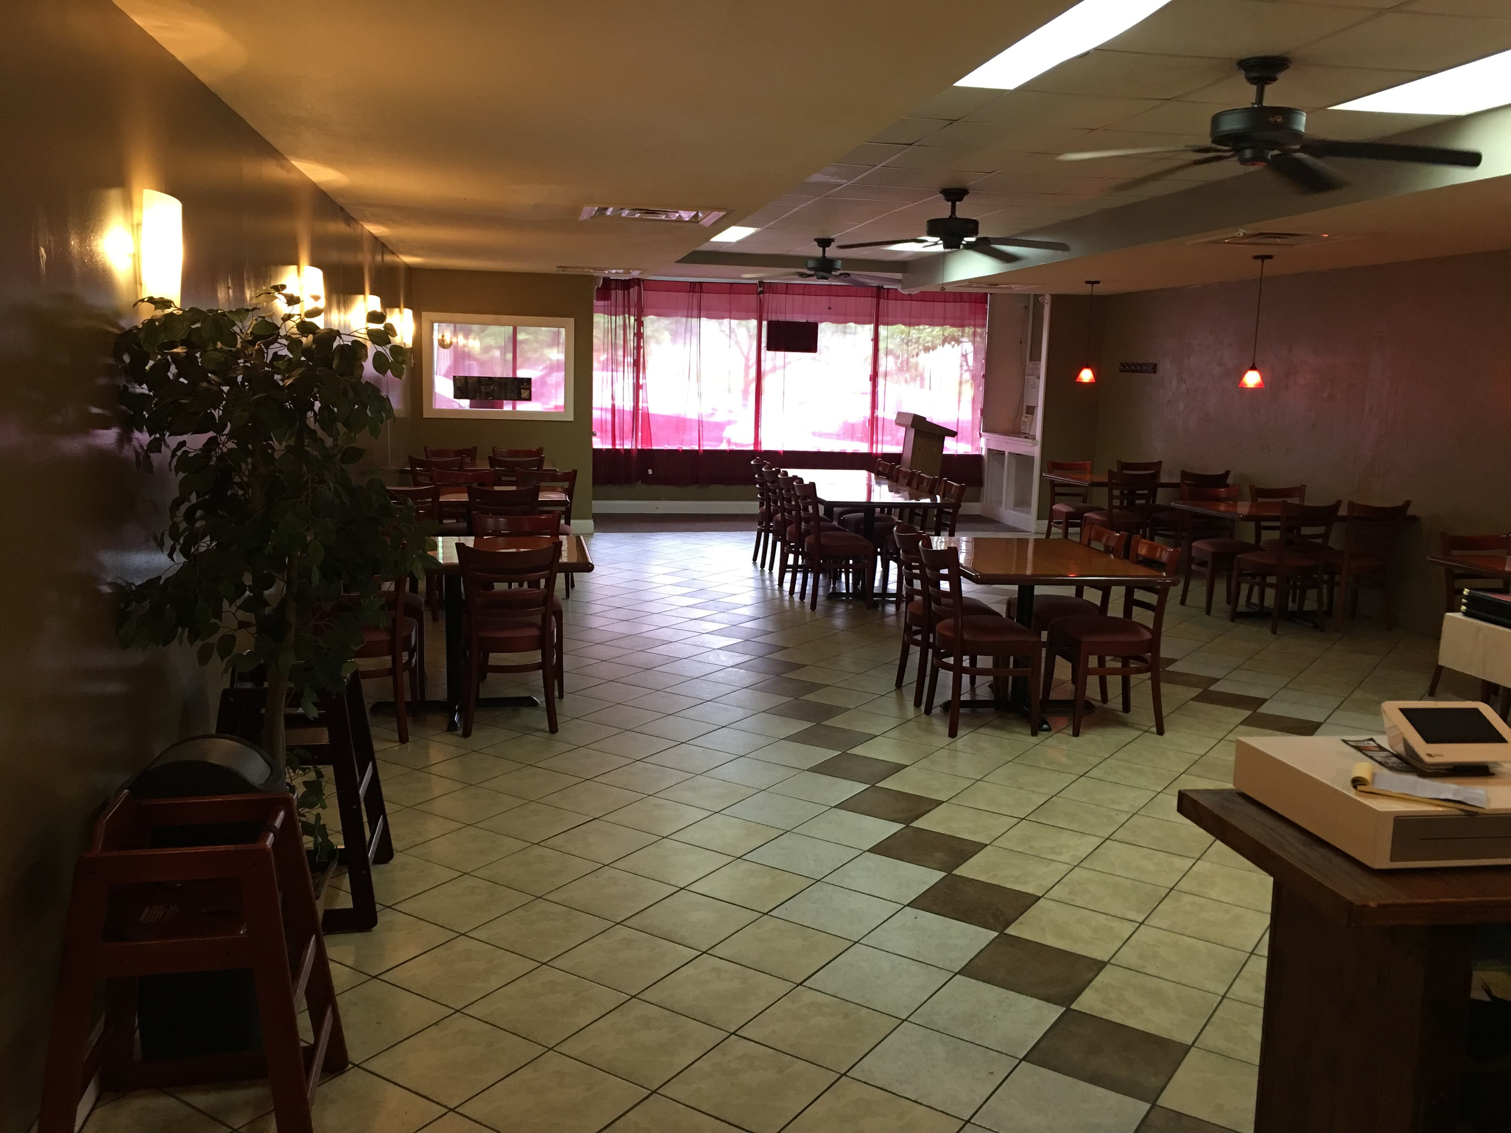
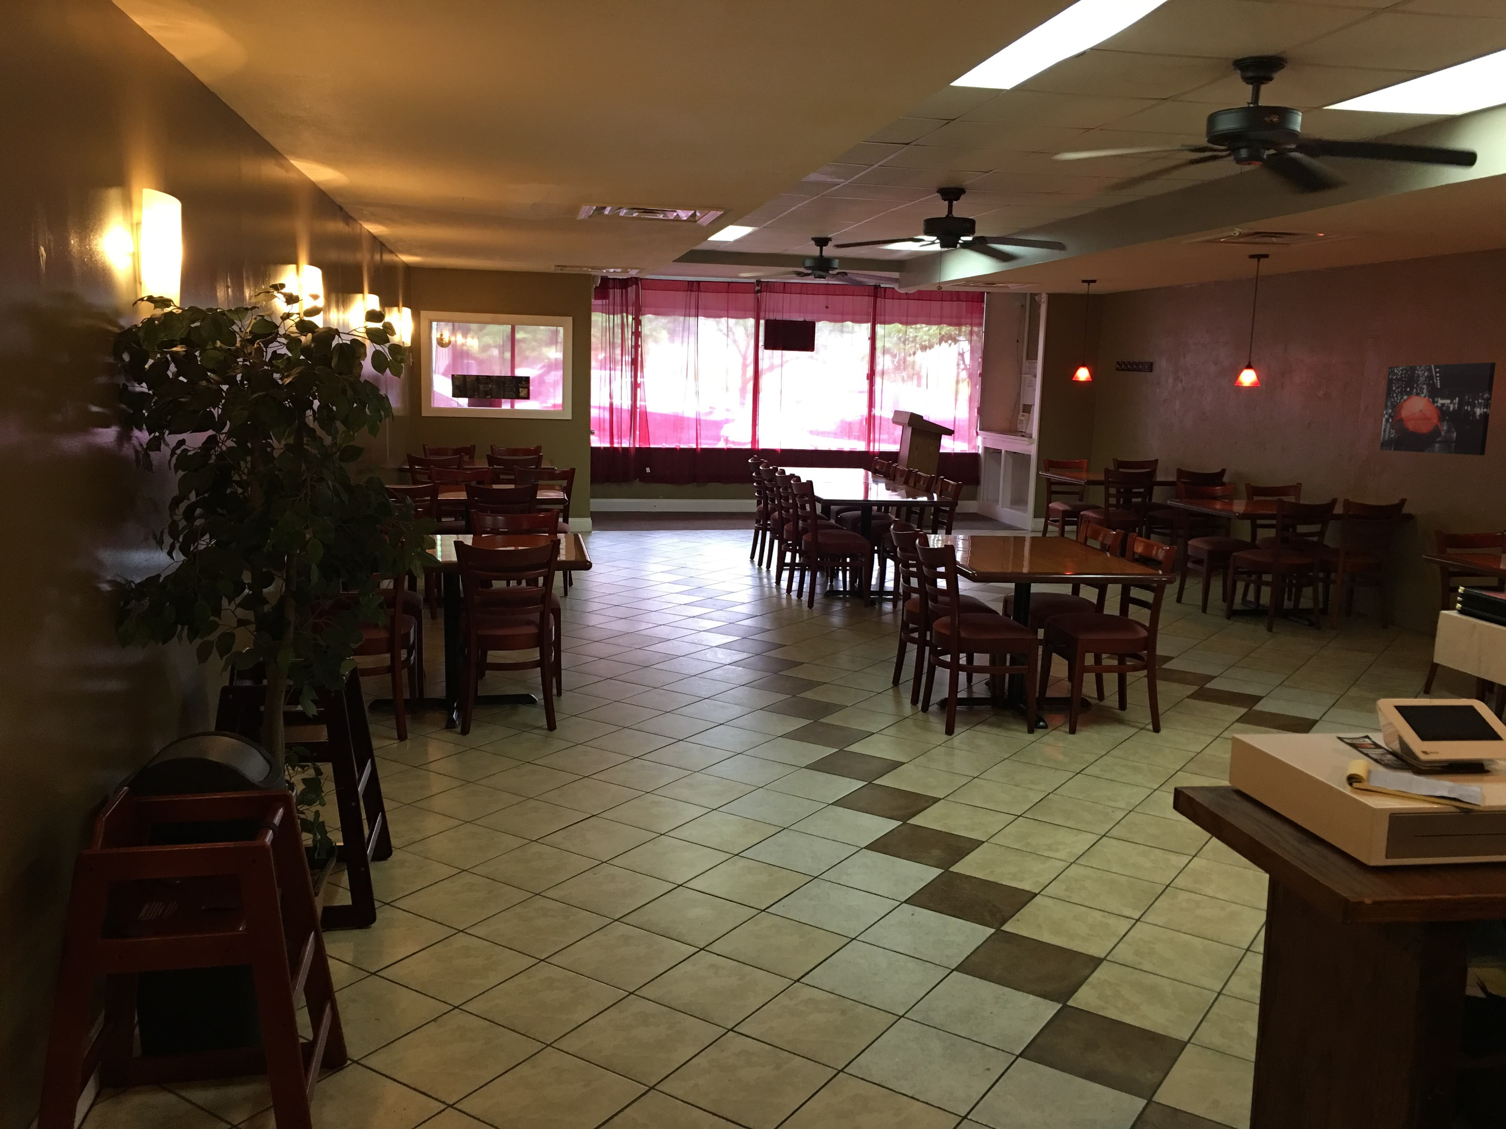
+ wall art (1434, 409)
